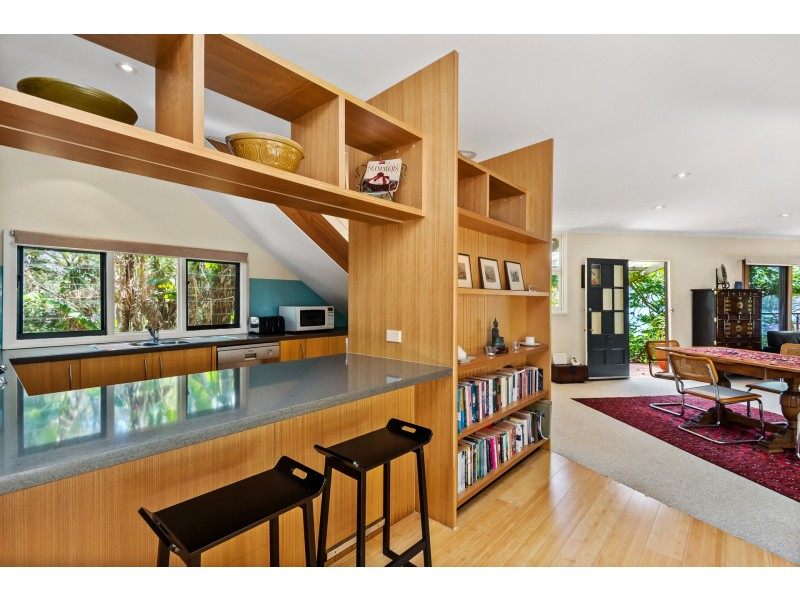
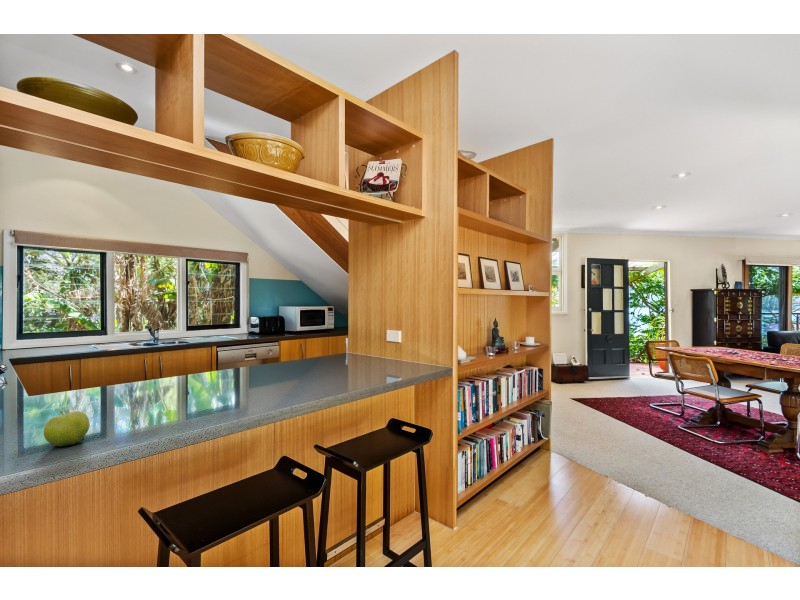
+ fruit (67, 427)
